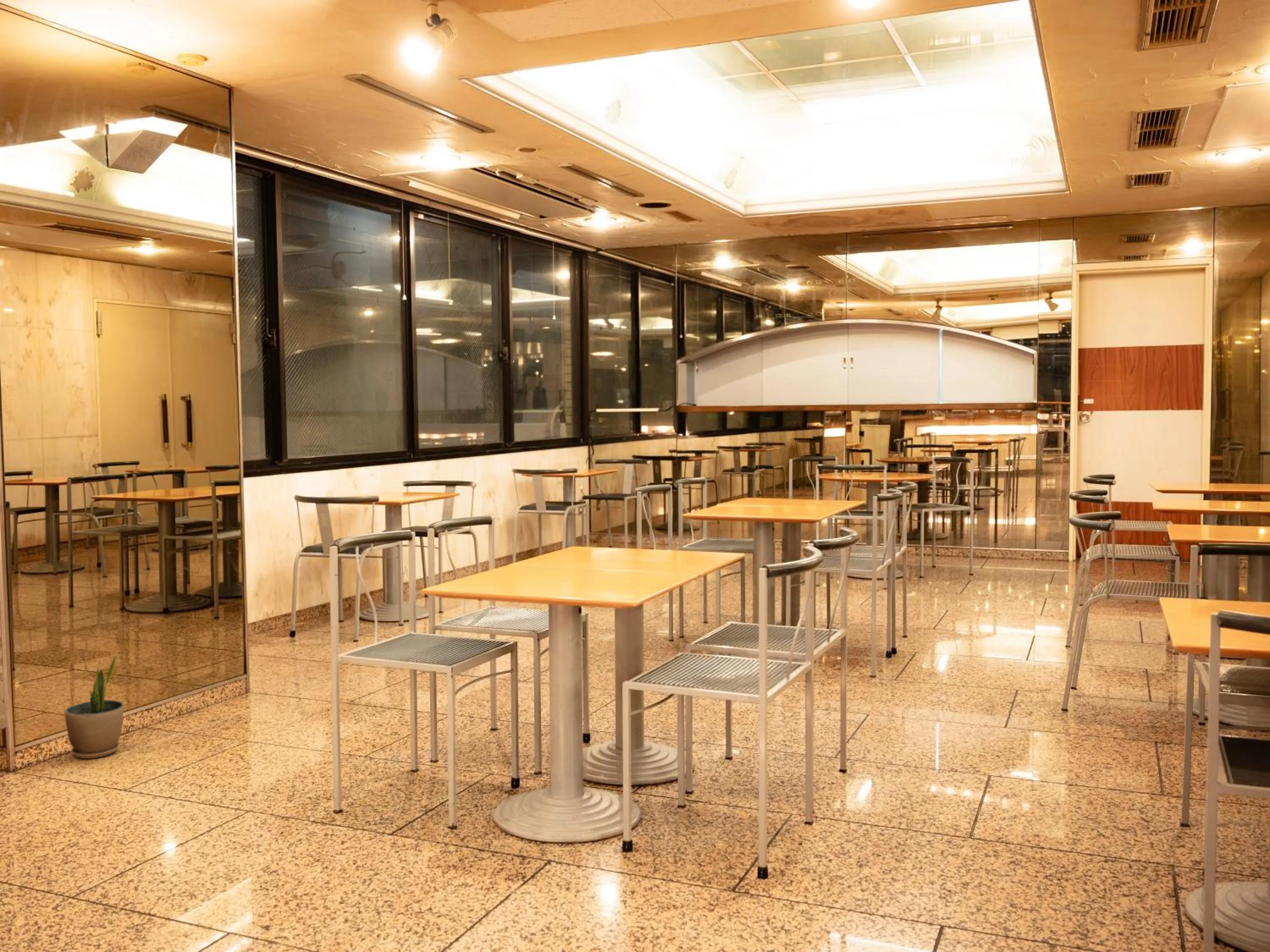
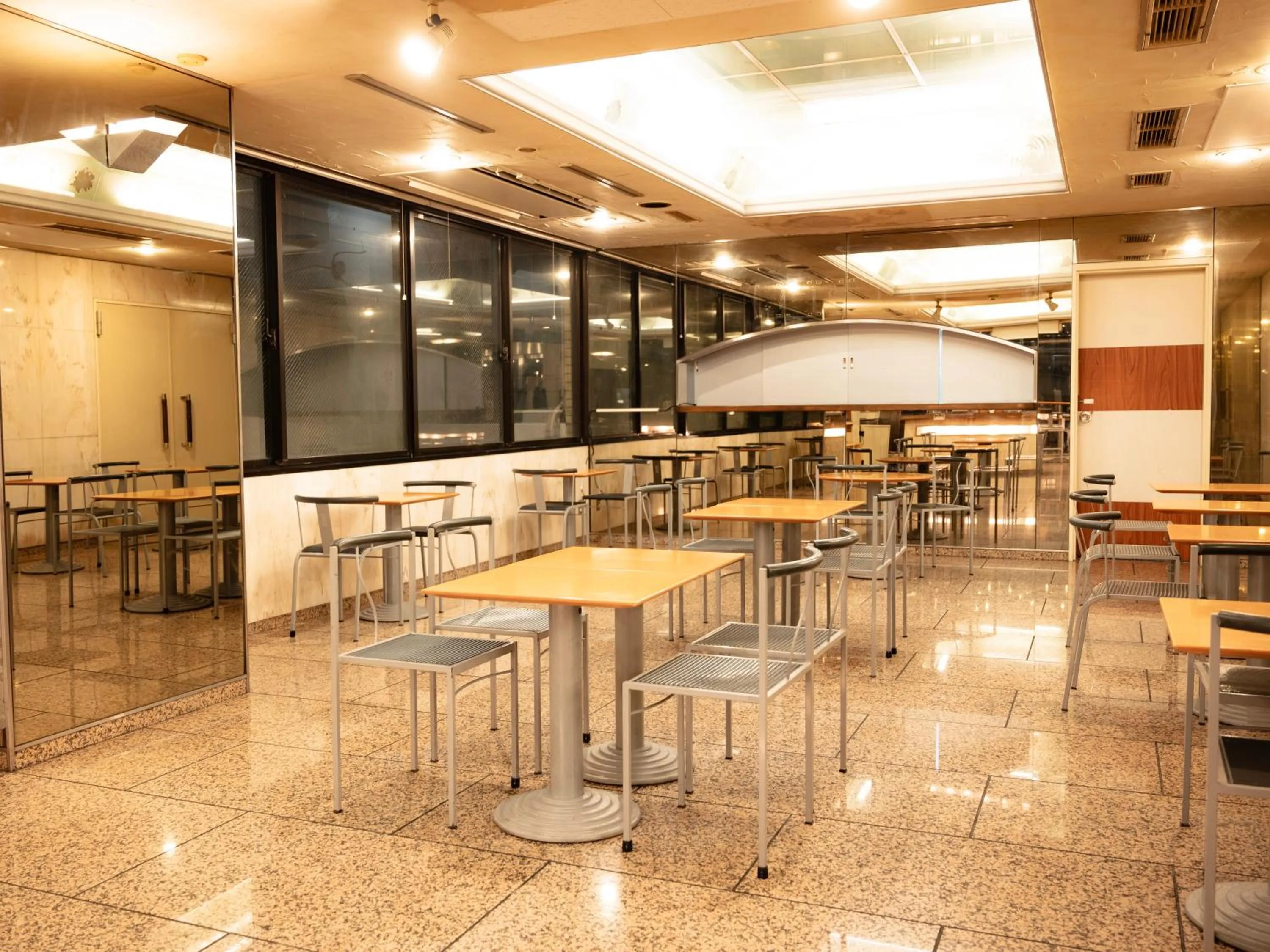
- potted plant (94, 705)
